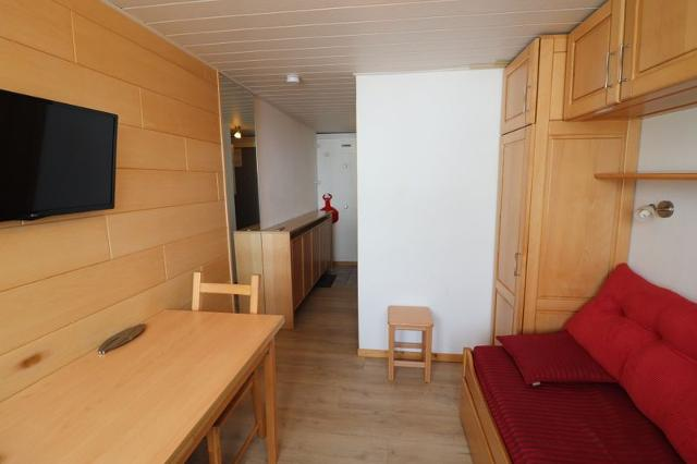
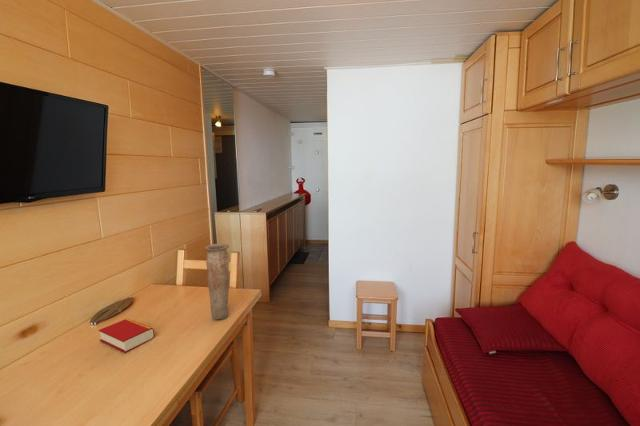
+ book (126, 333)
+ vase (218, 282)
